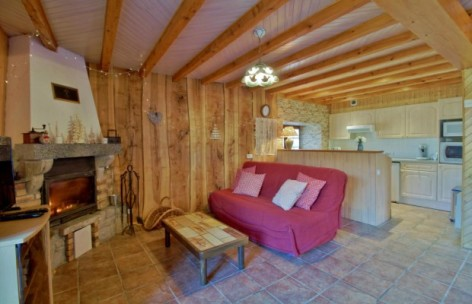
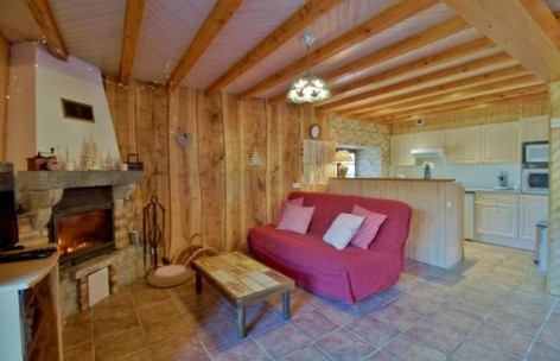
+ woven basket (170, 274)
